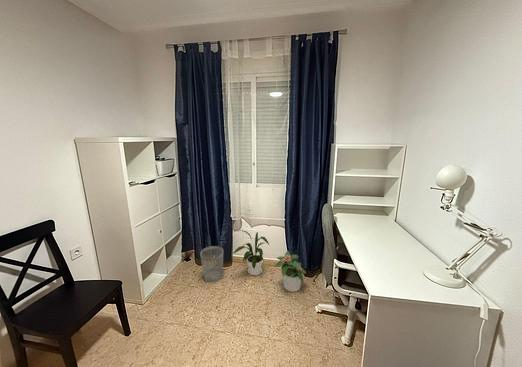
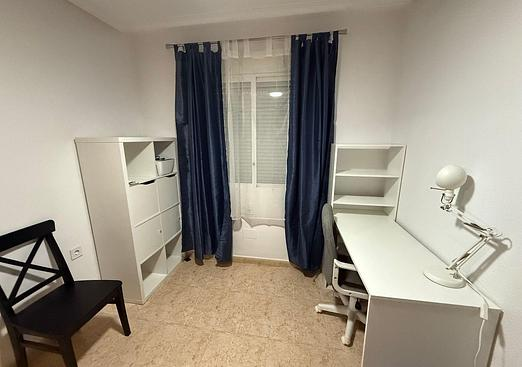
- wastebasket (212, 264)
- potted plant (289, 271)
- house plant (252, 252)
